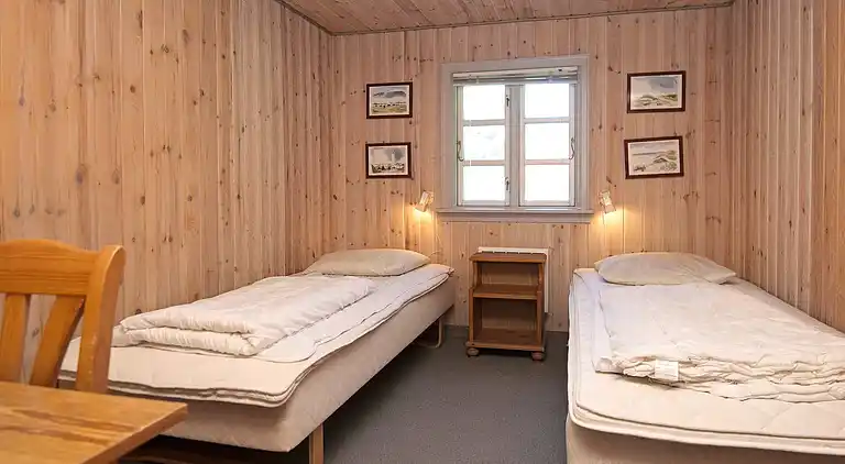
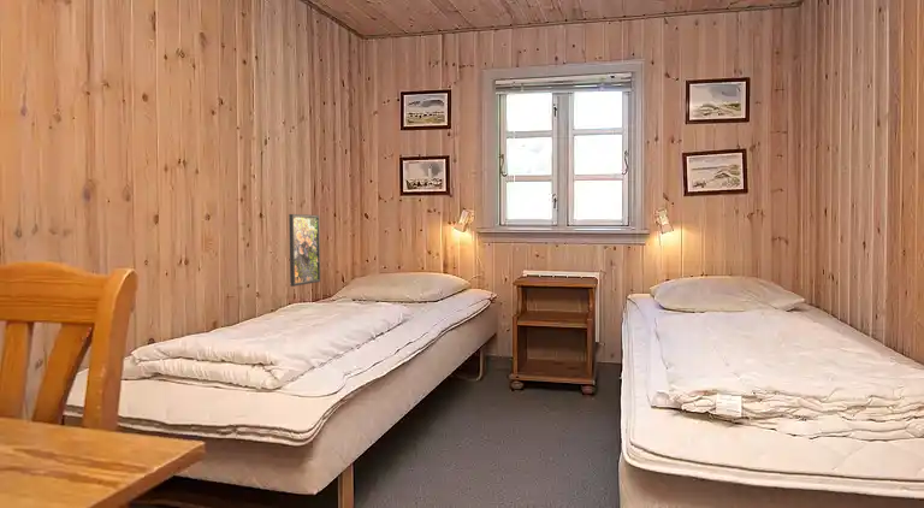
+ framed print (304, 249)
